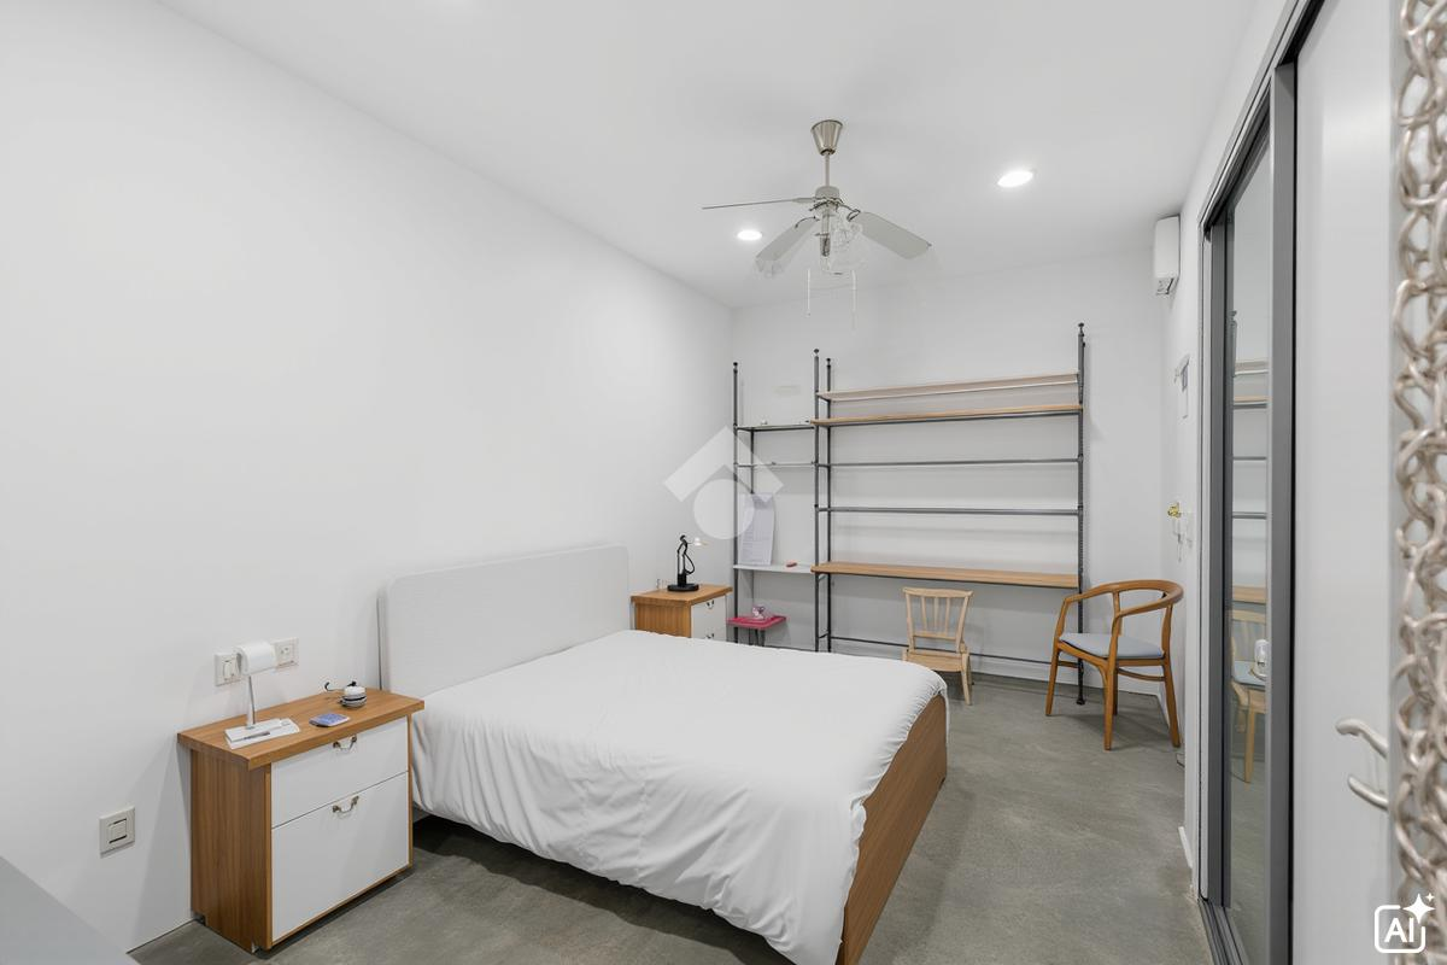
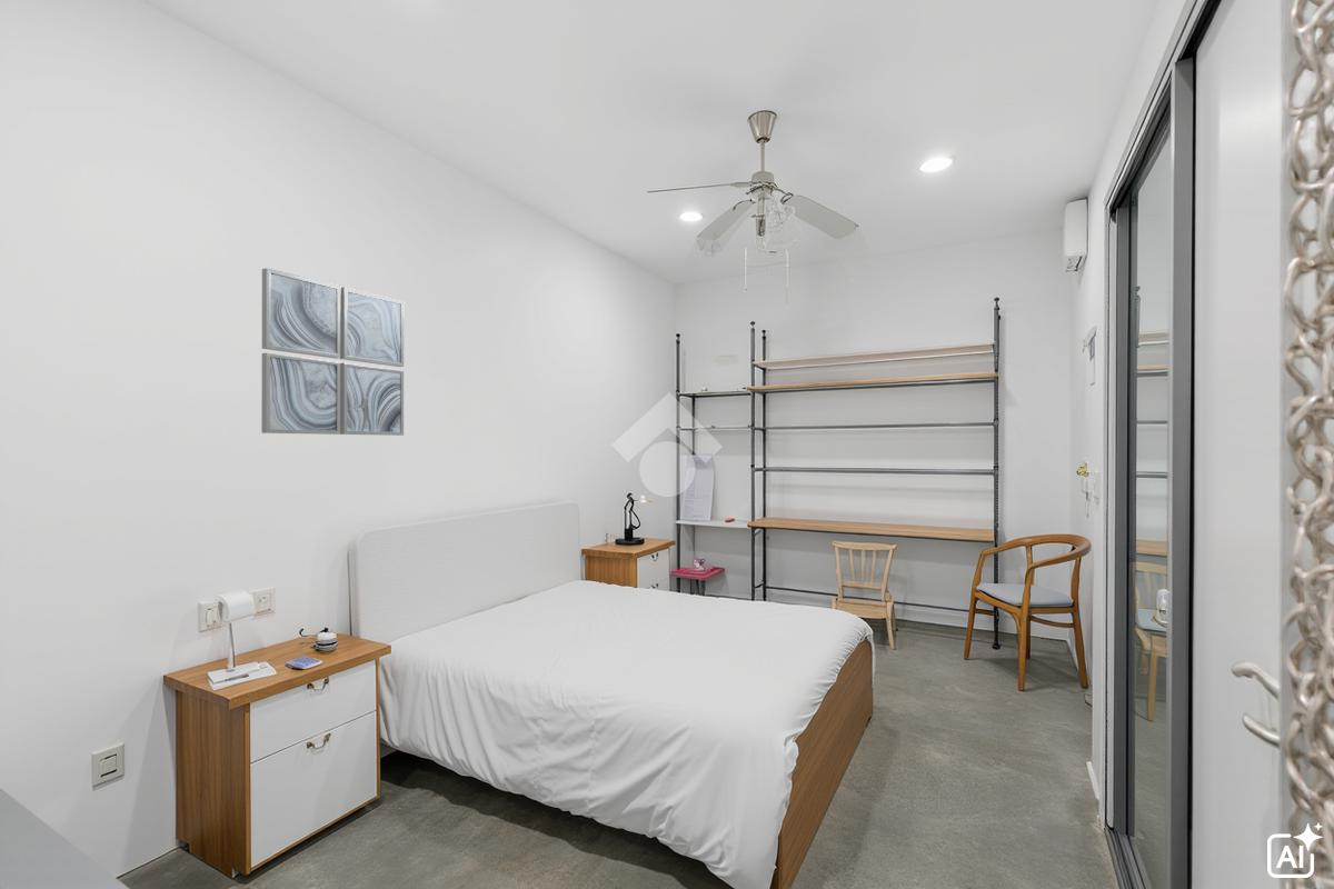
+ wall art (339, 362)
